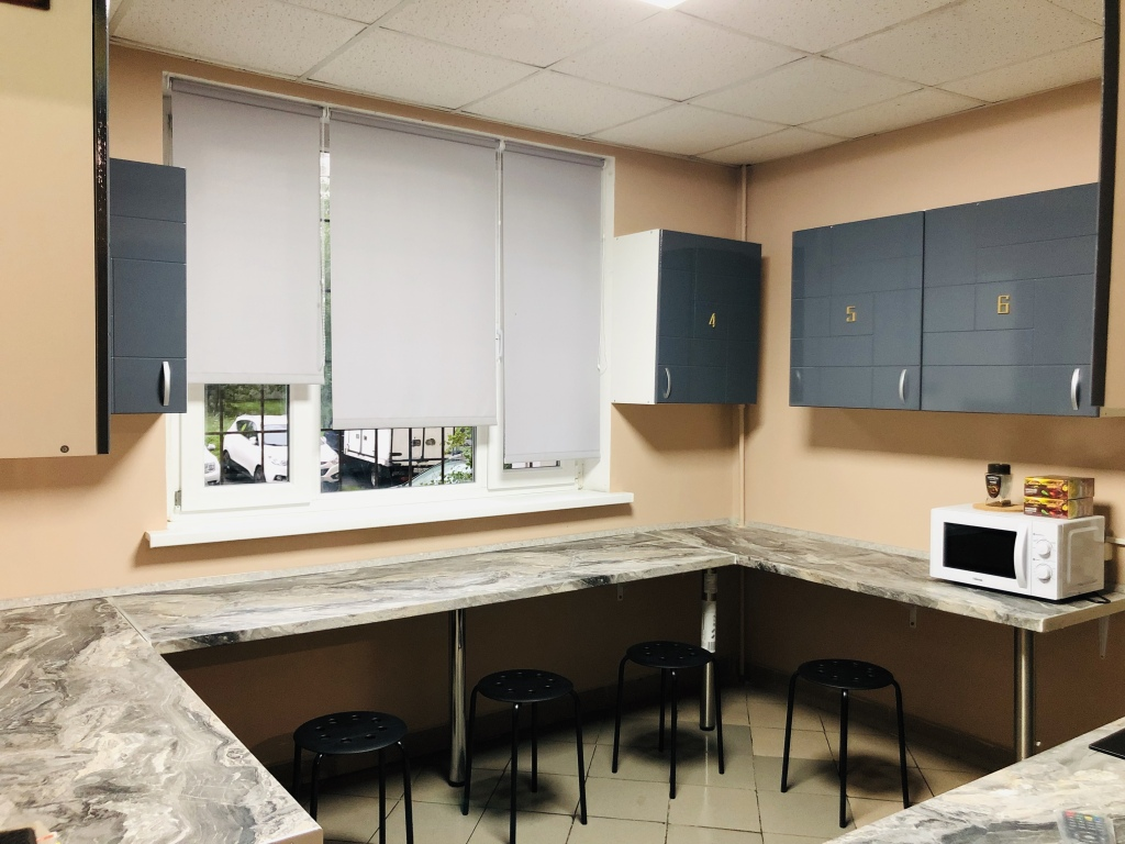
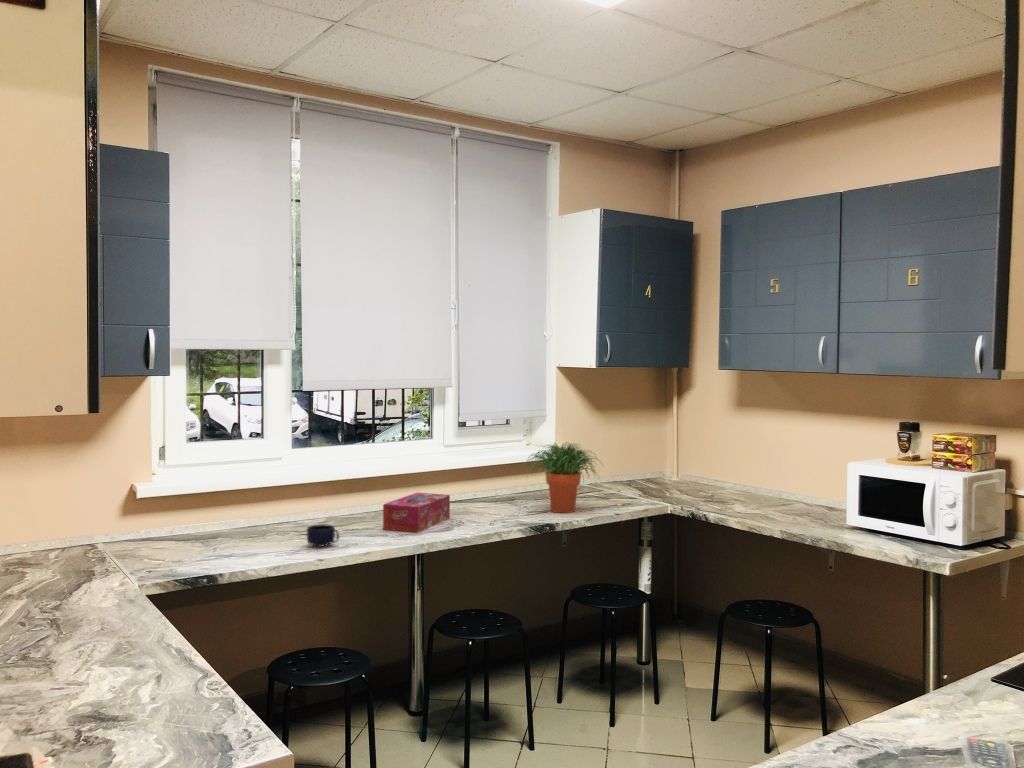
+ mug (323, 536)
+ tissue box (417, 511)
+ potted plant (563, 476)
